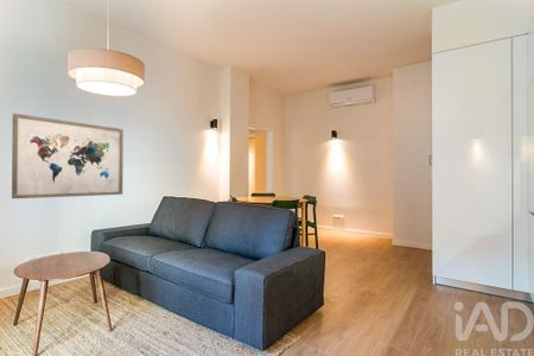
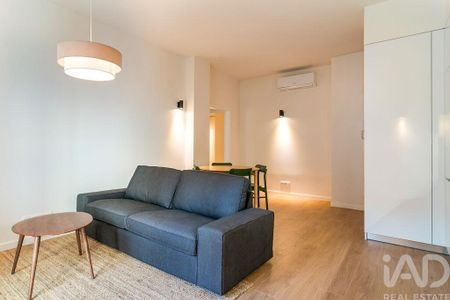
- wall art (75, 159)
